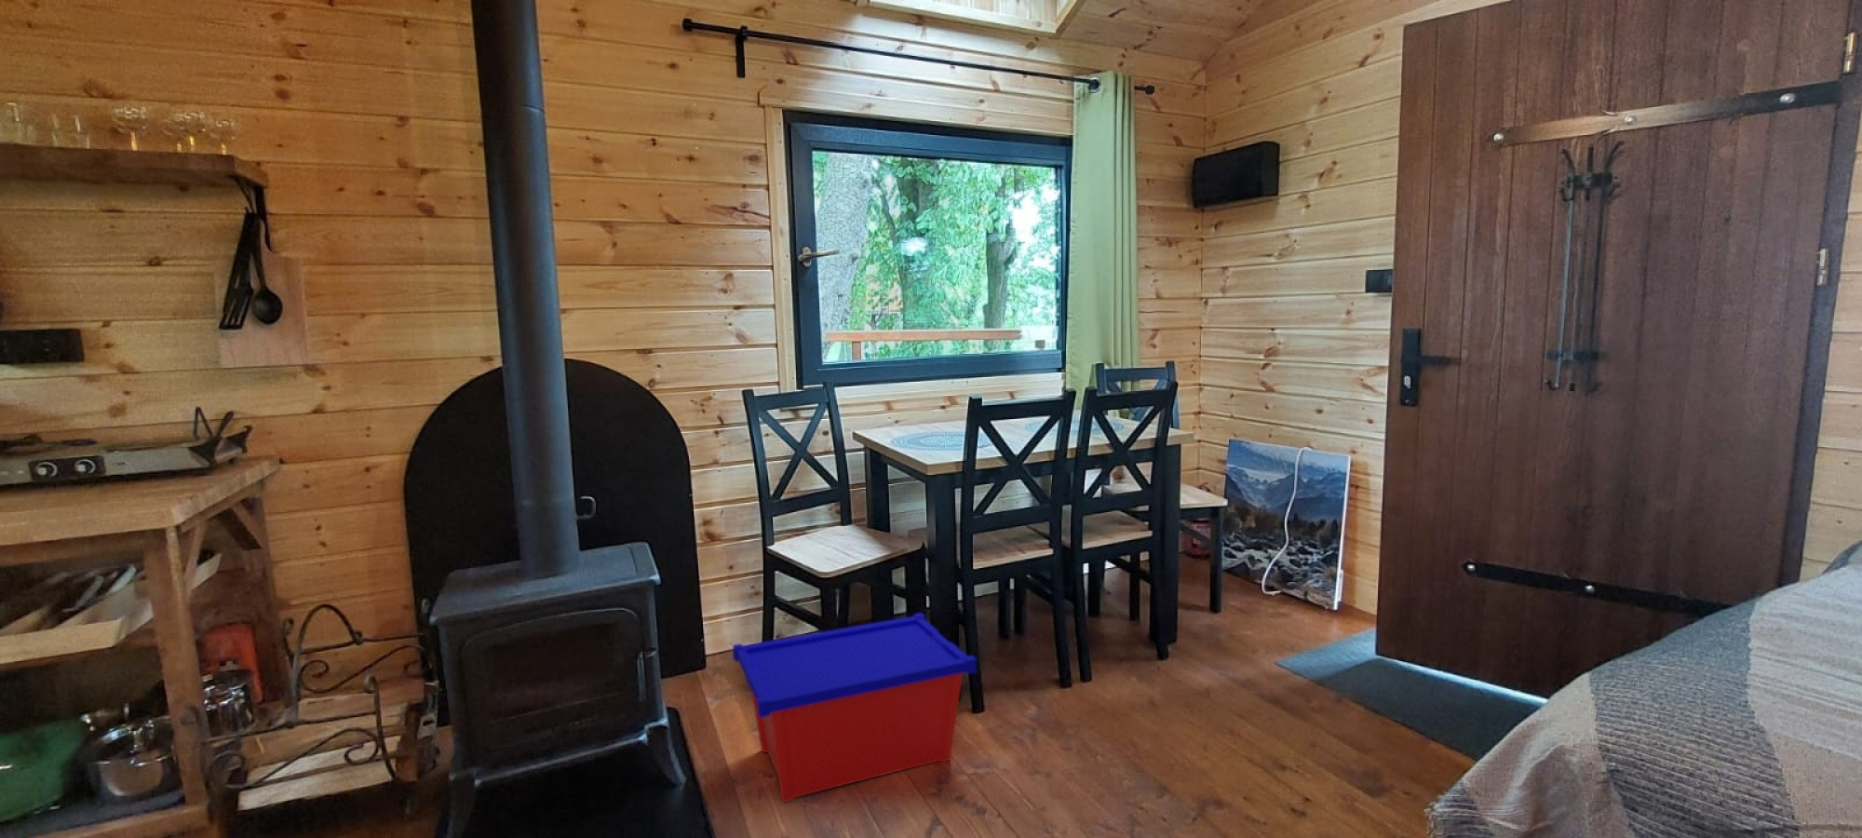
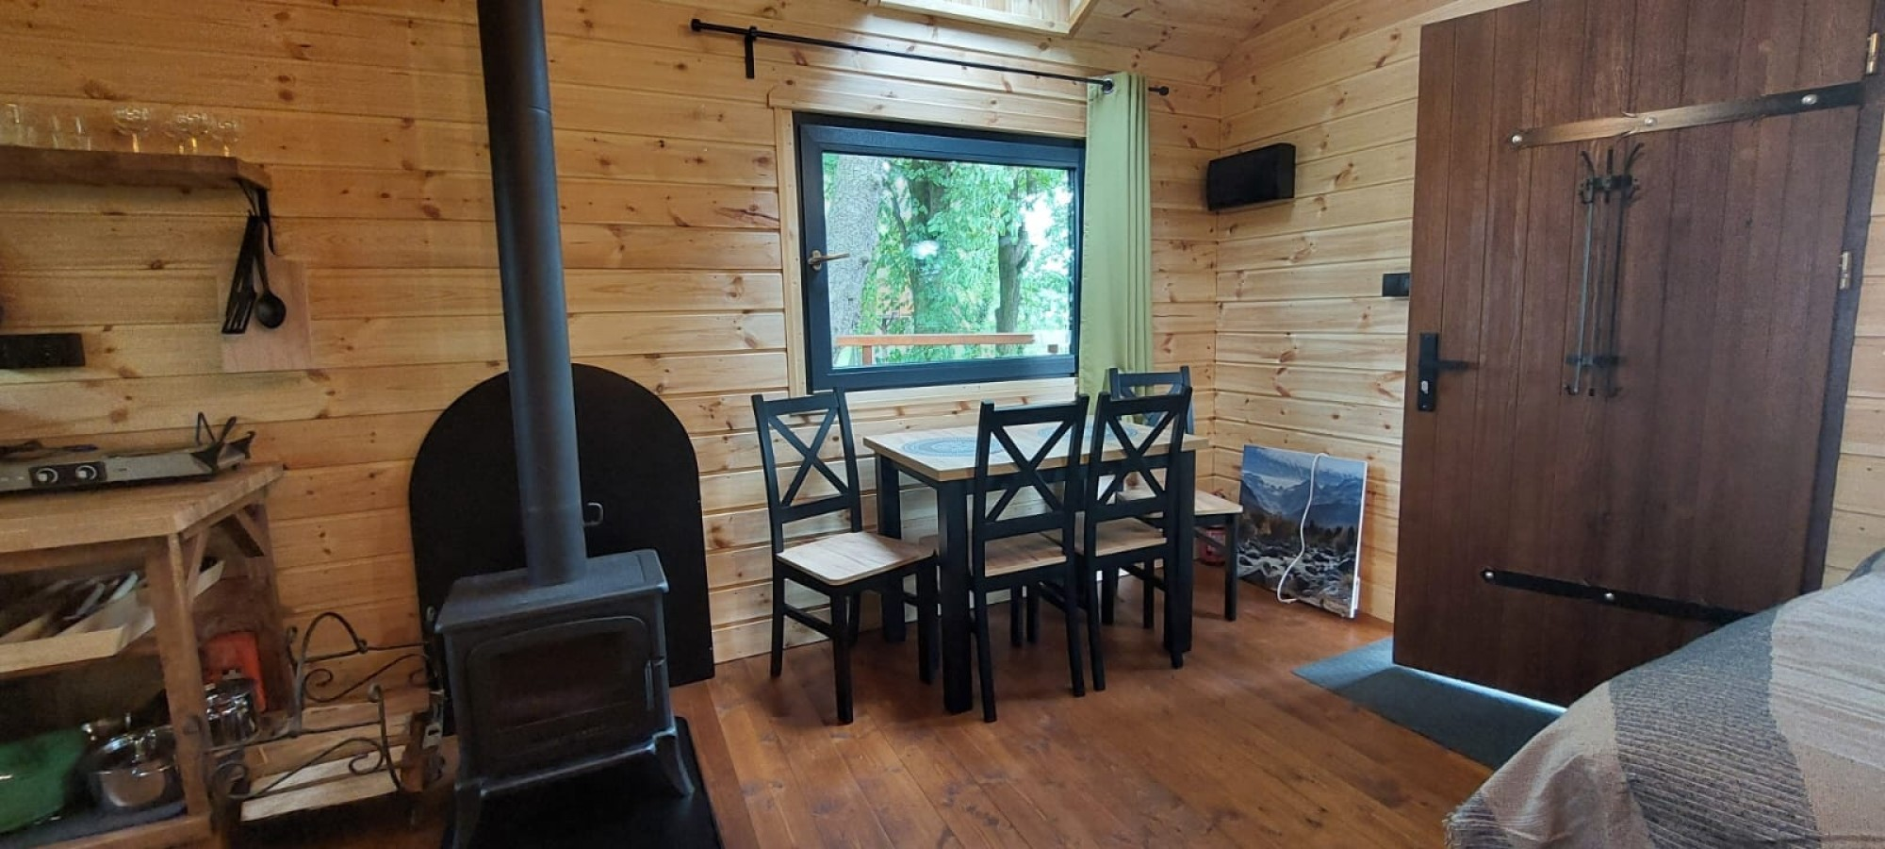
- storage bin (851, 703)
